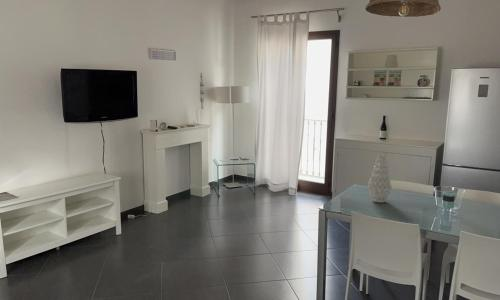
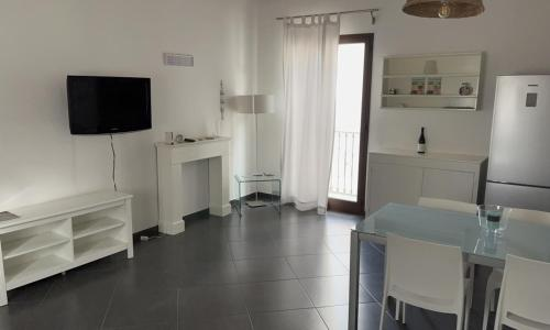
- vase (379, 178)
